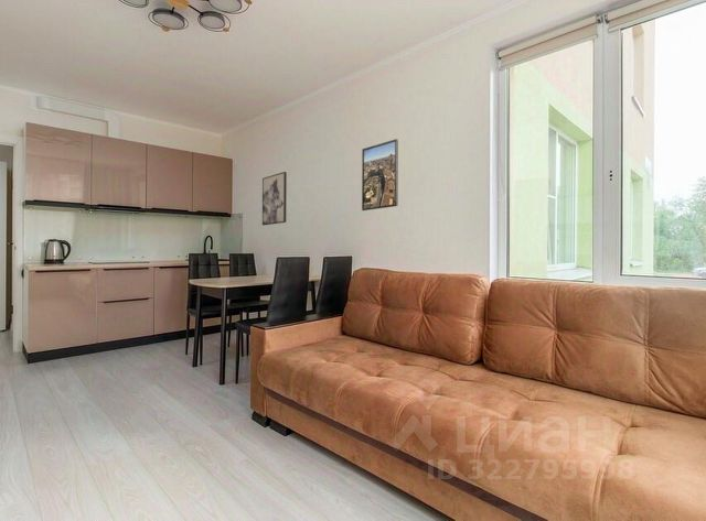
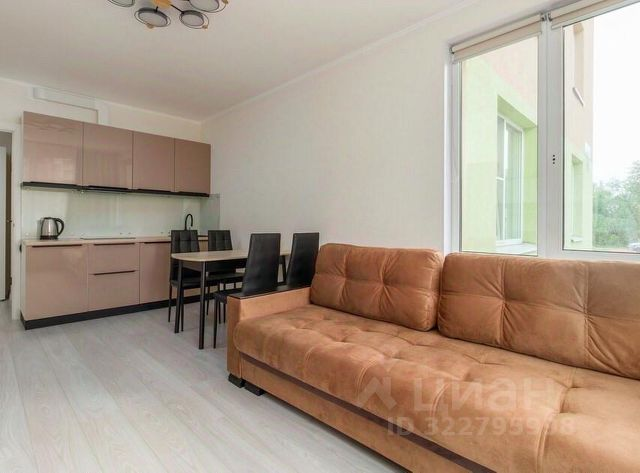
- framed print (378, 176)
- wall art (274, 199)
